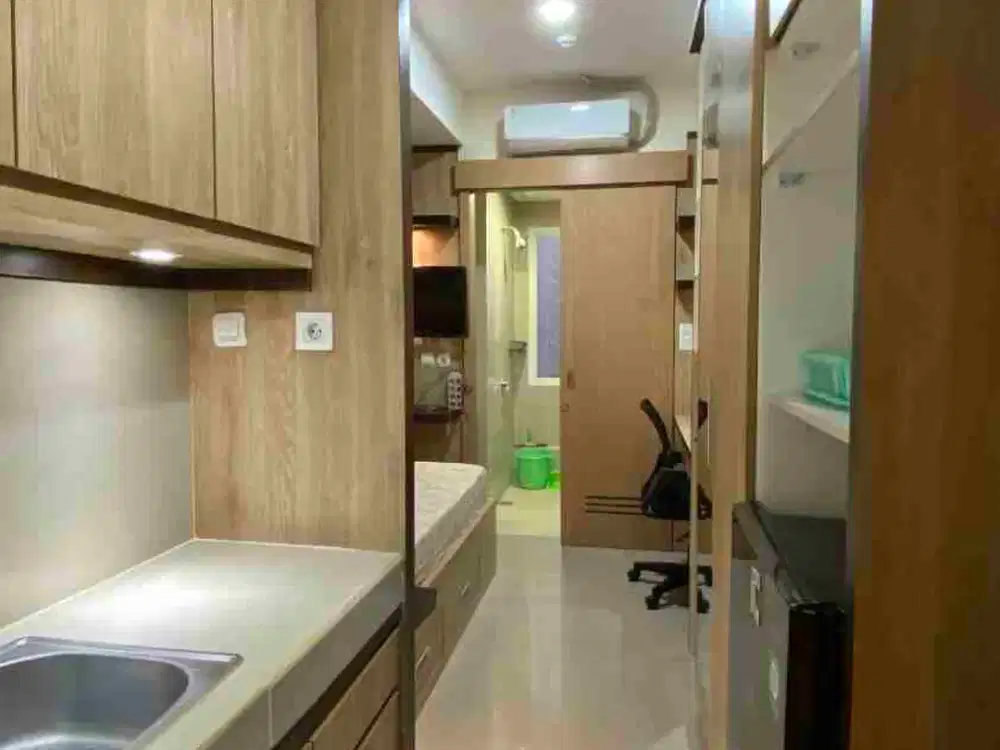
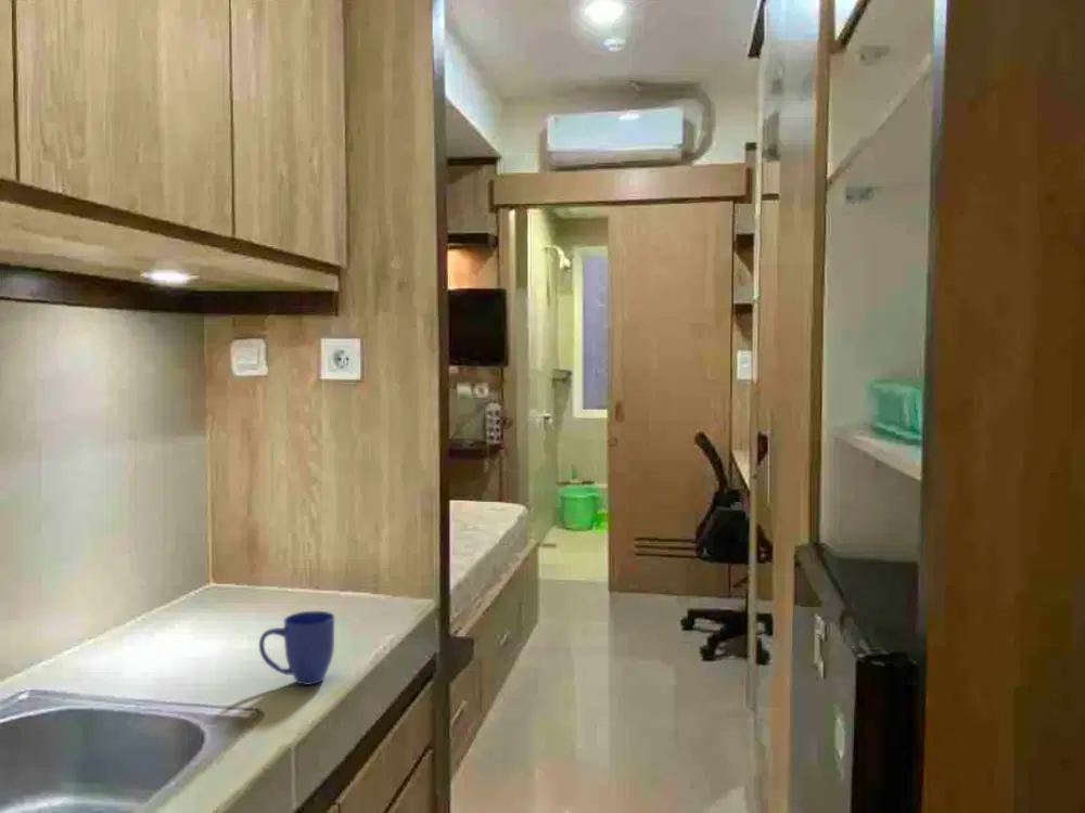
+ mug (297, 649)
